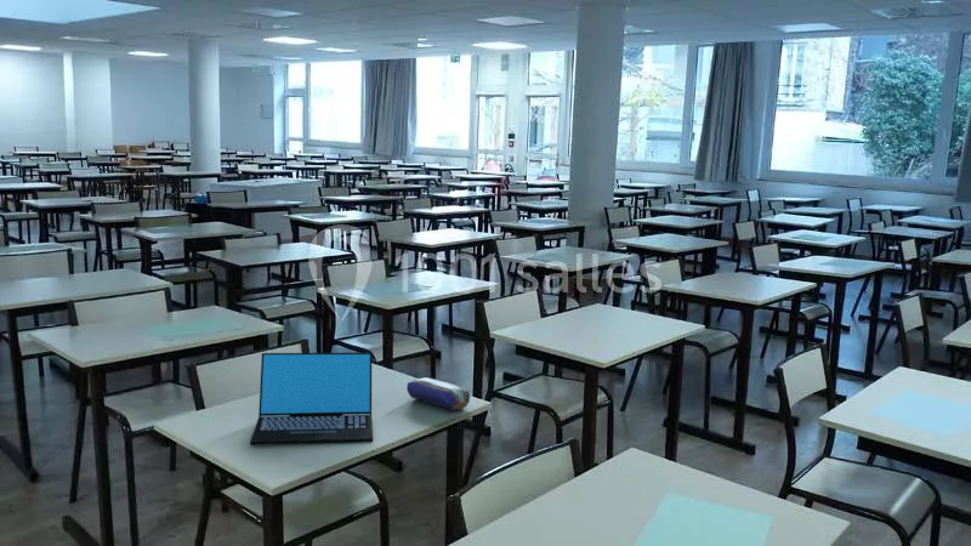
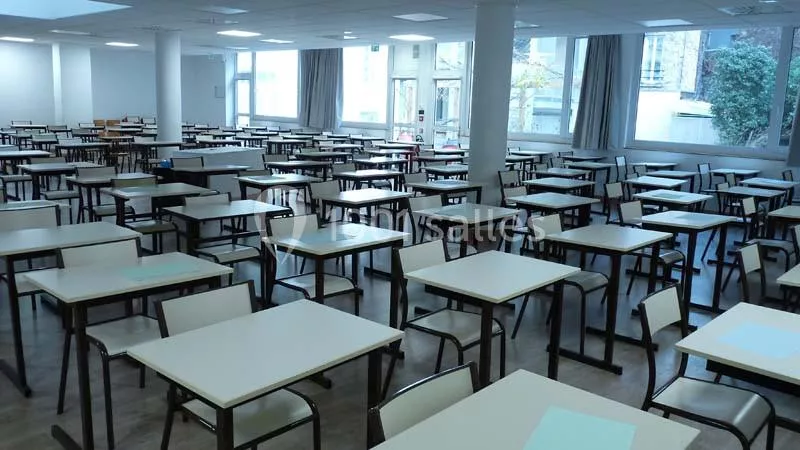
- pencil case (437, 393)
- laptop (314, 394)
